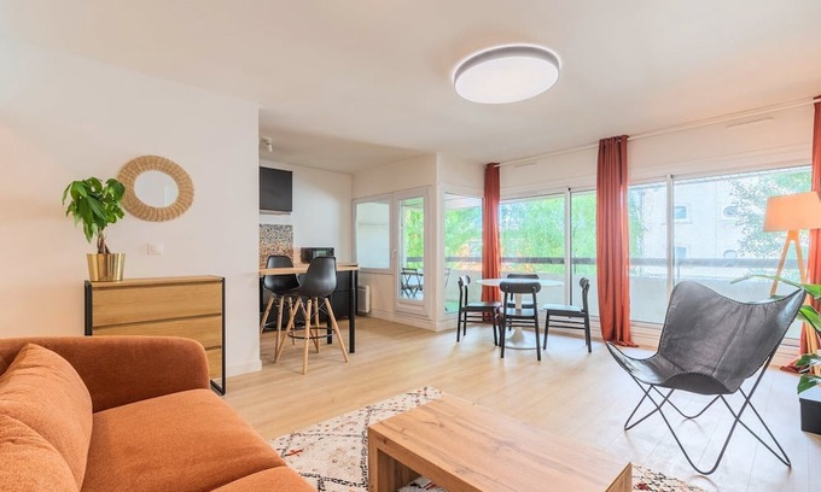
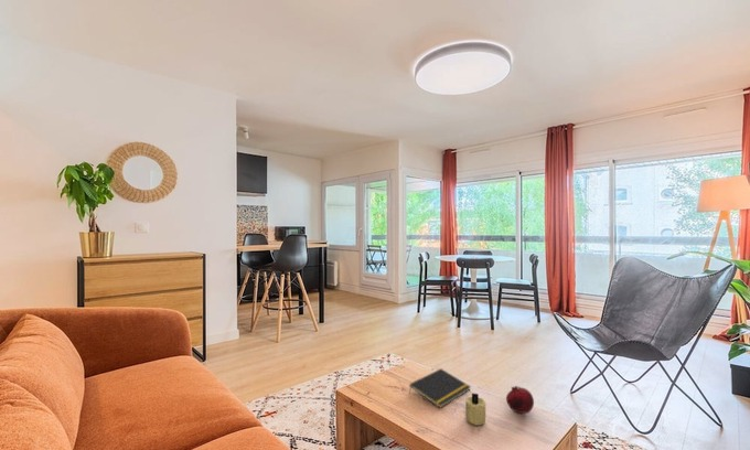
+ notepad (440, 386)
+ candle (475, 407)
+ fruit (519, 398)
